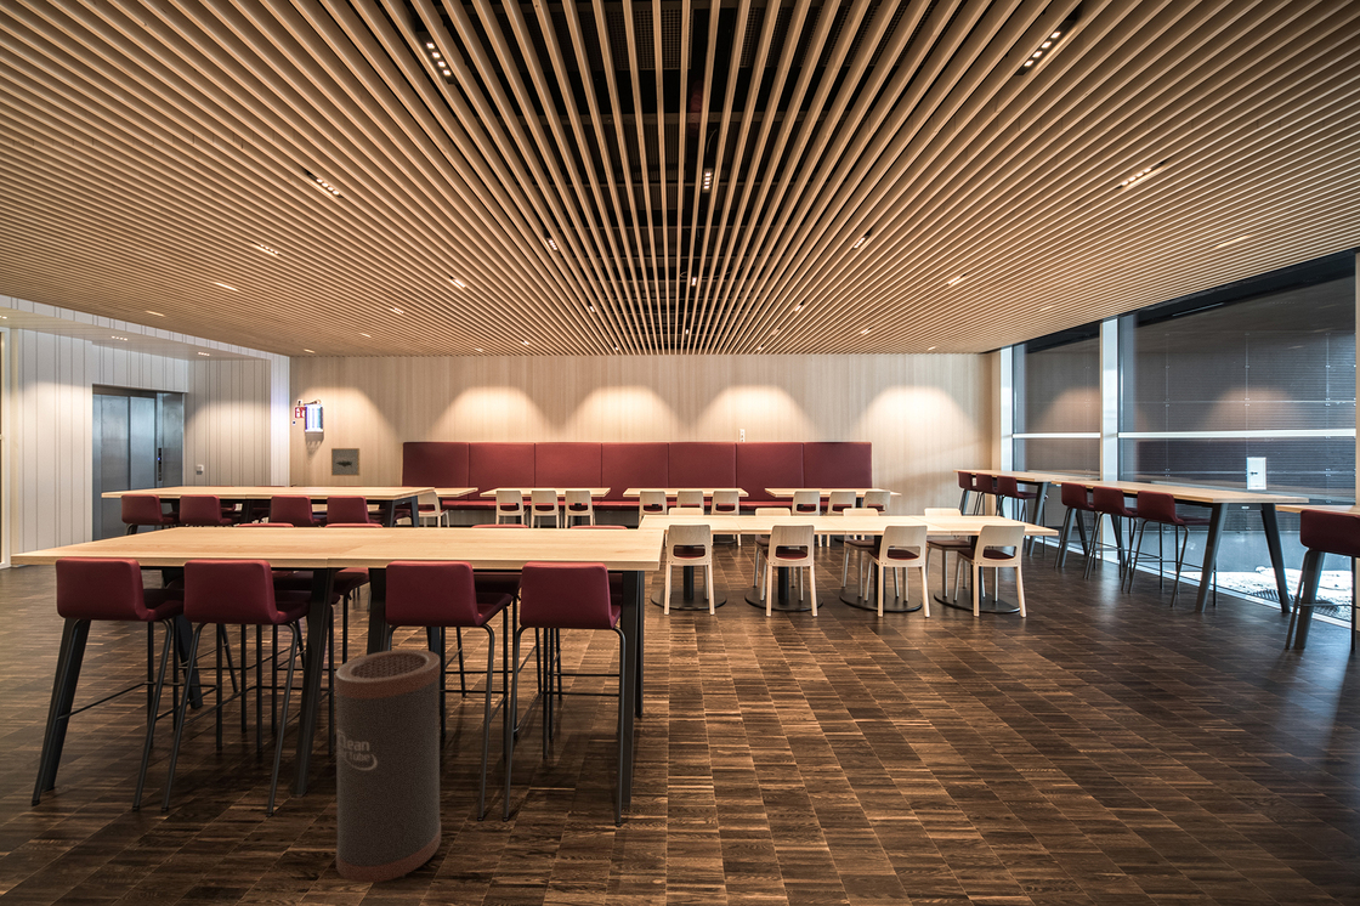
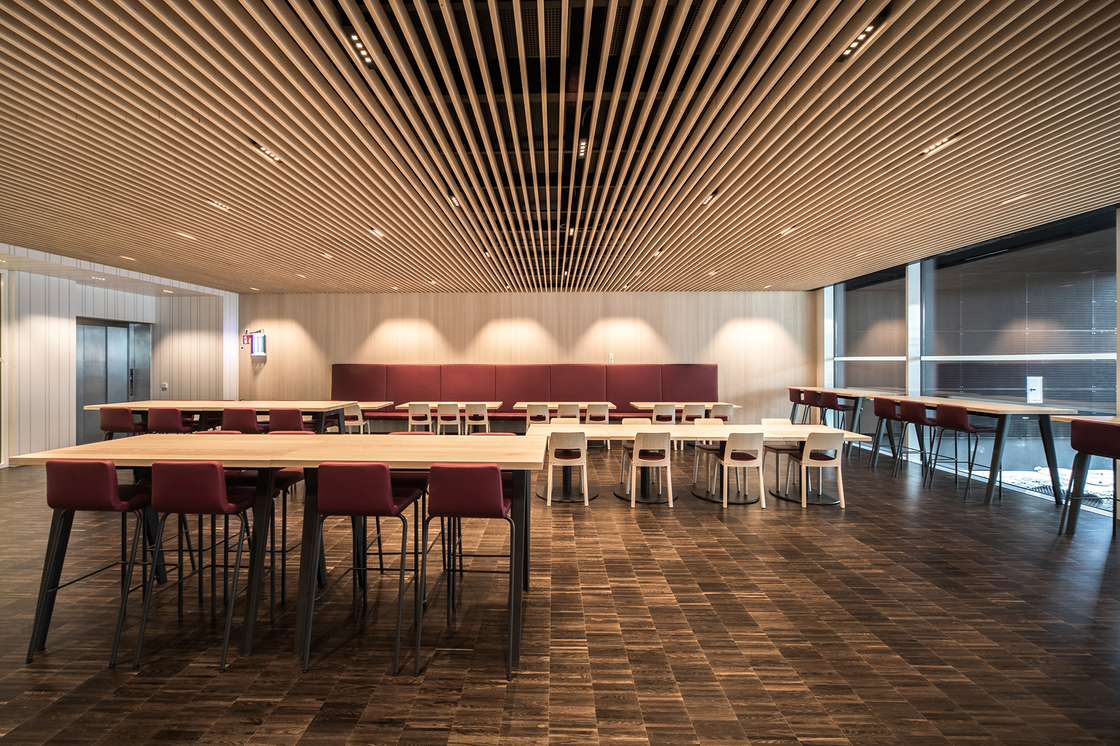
- trash can (390, 759)
- wall art (345, 462)
